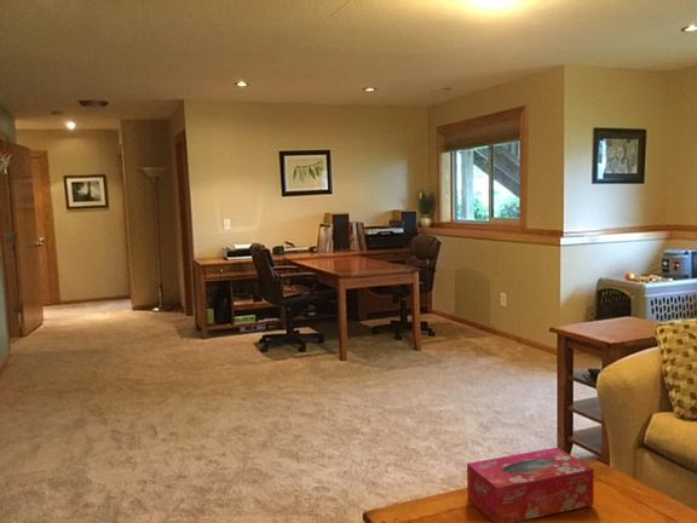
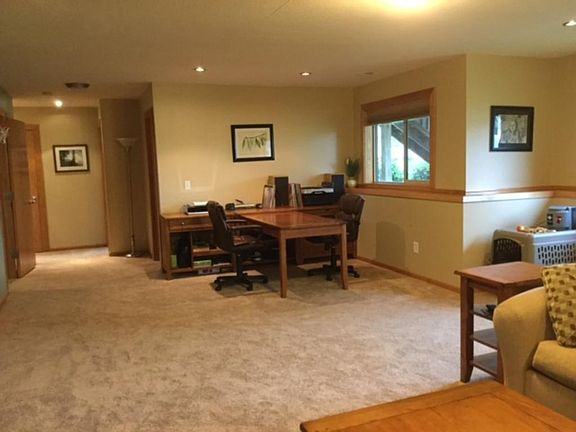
- tissue box (529, 483)
